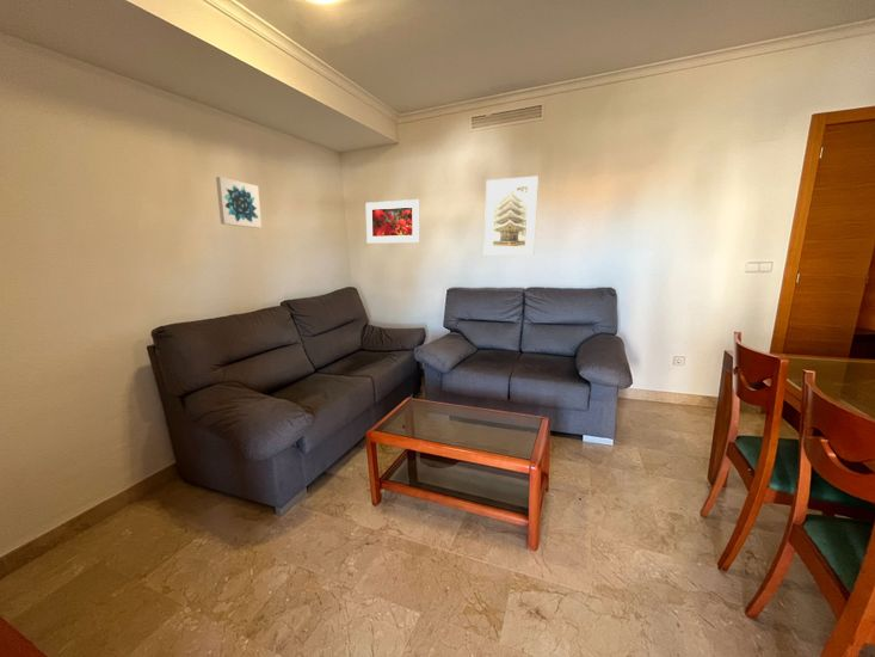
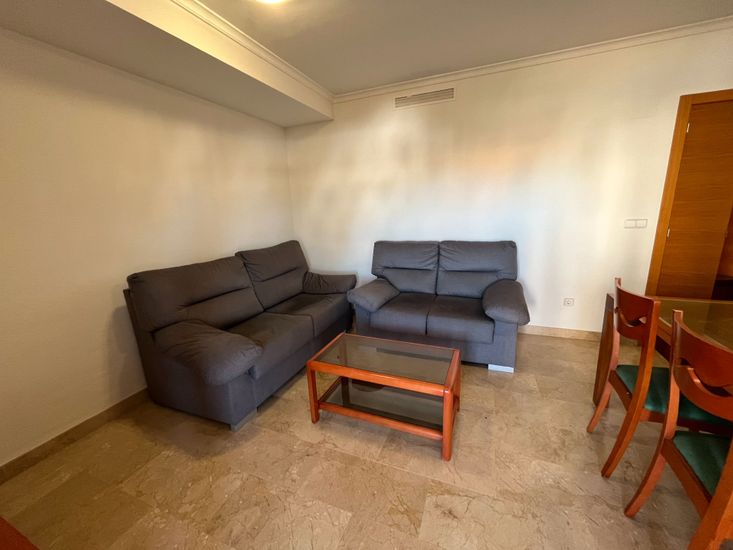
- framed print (392, 222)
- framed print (510, 217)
- wall art (240, 203)
